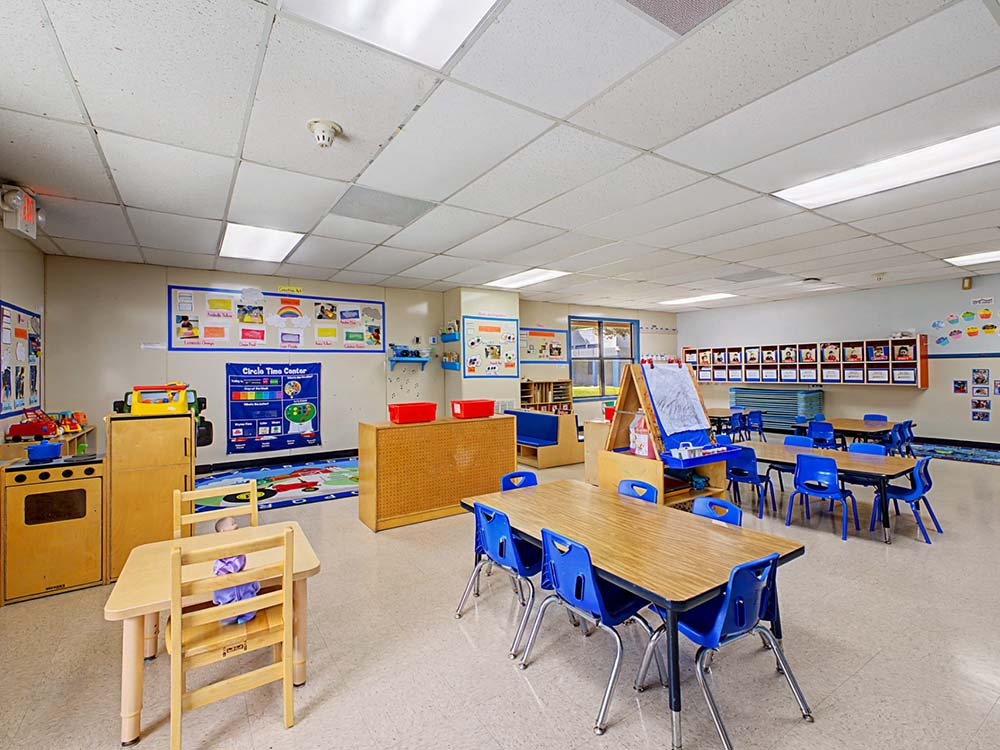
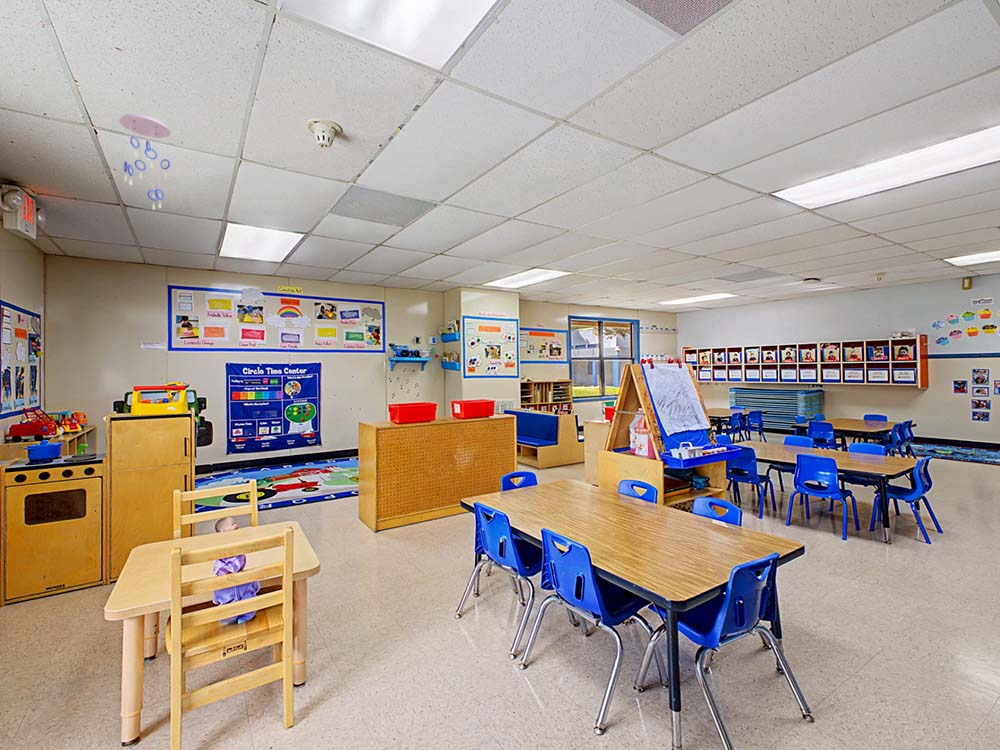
+ ceiling mobile (145, 167)
